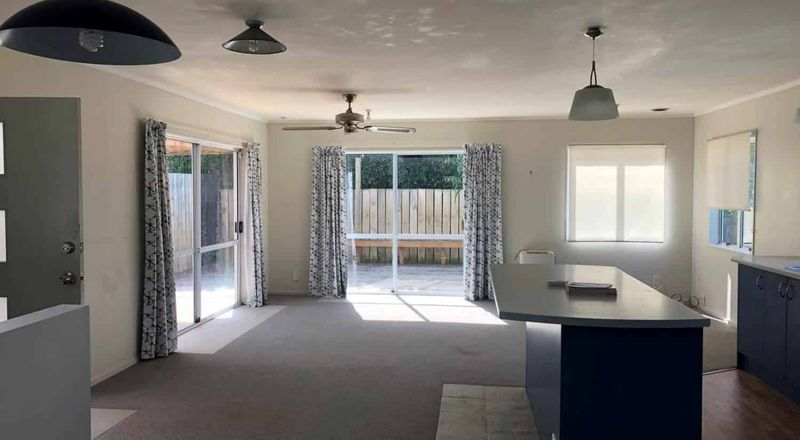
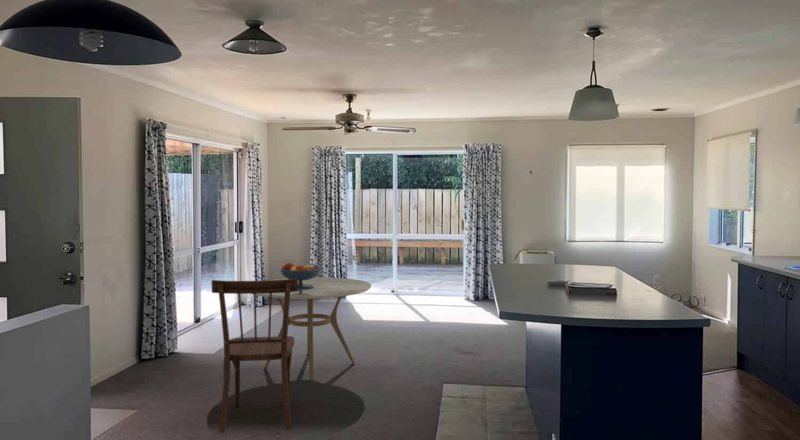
+ fruit bowl (300, 274)
+ dining table (309, 325)
+ dining chair (259, 346)
